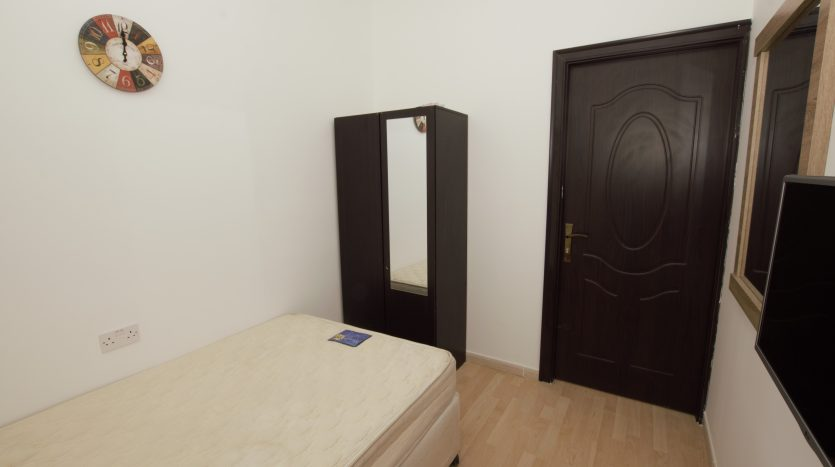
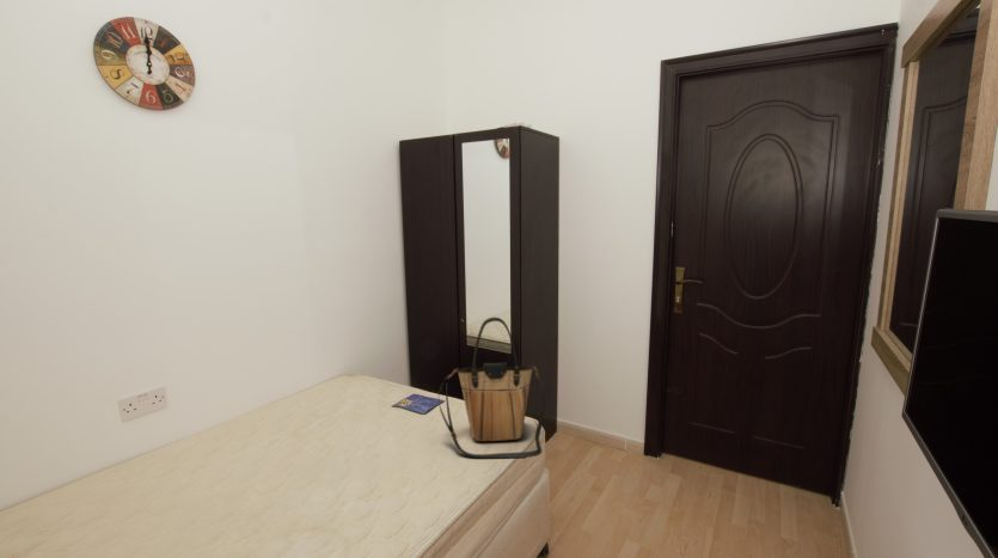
+ tote bag (492, 380)
